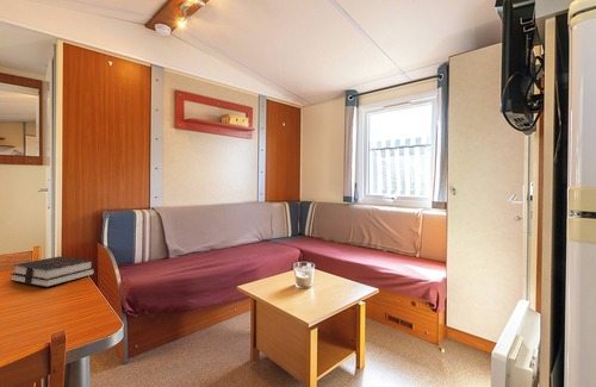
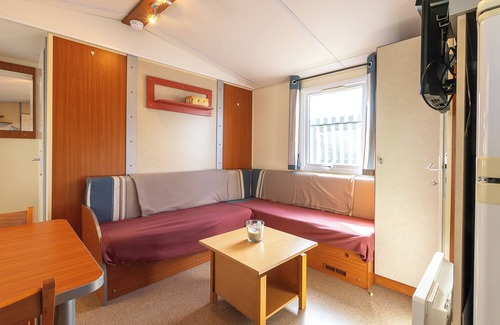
- hardback book (54, 269)
